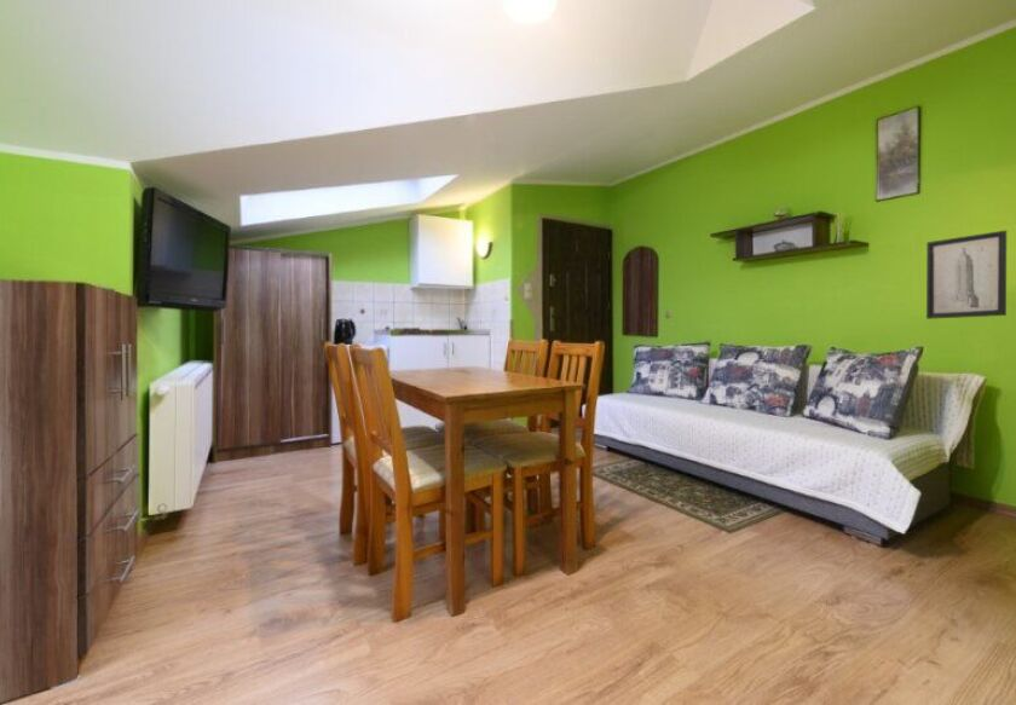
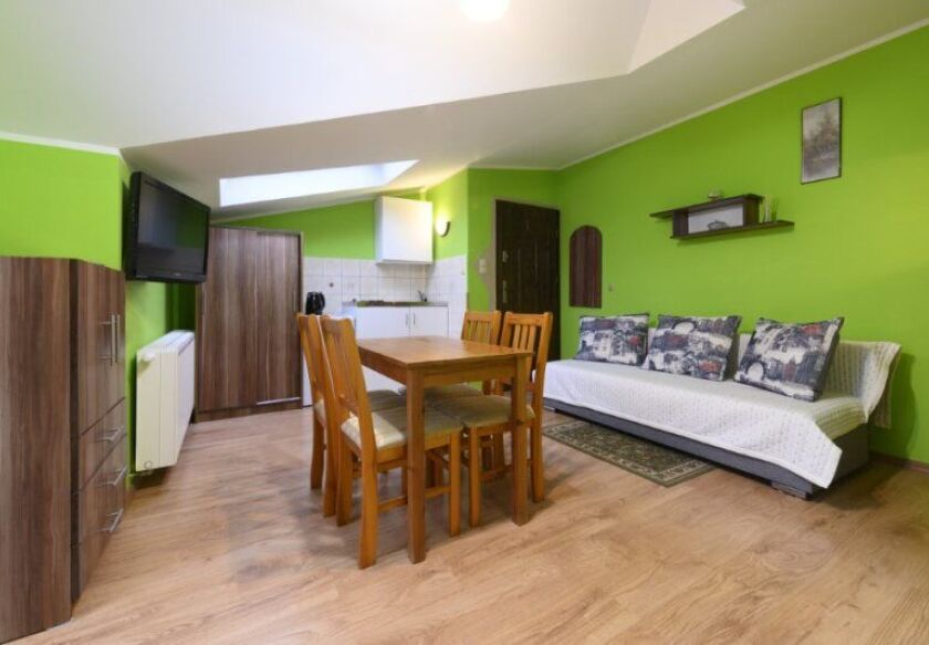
- wall art (964, 277)
